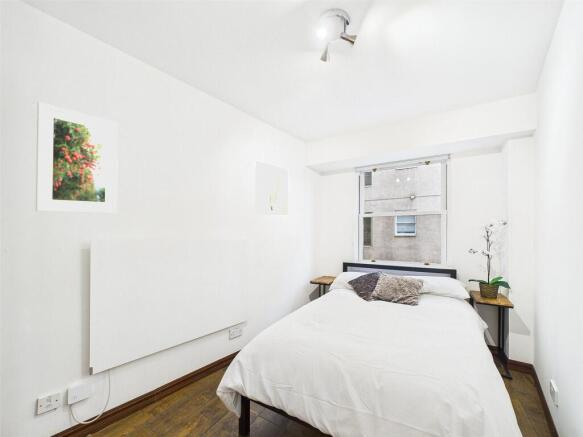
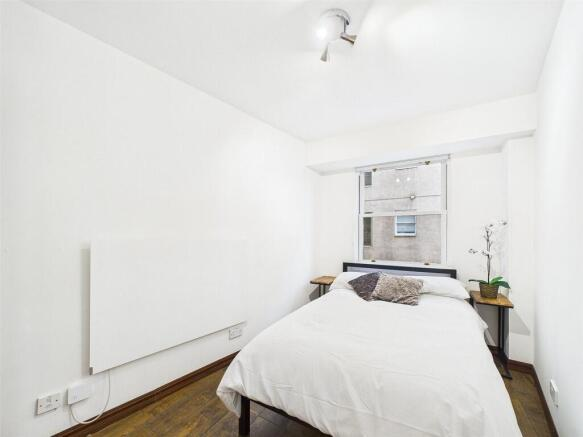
- wall art (272, 190)
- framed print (80, 162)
